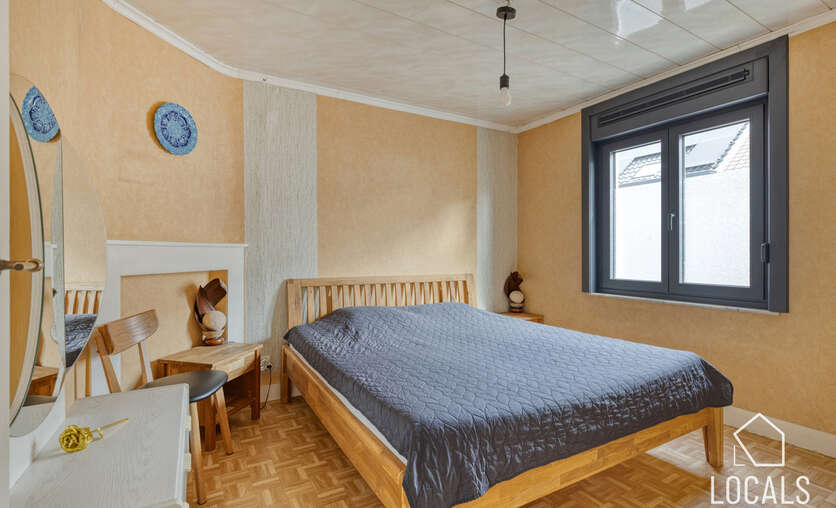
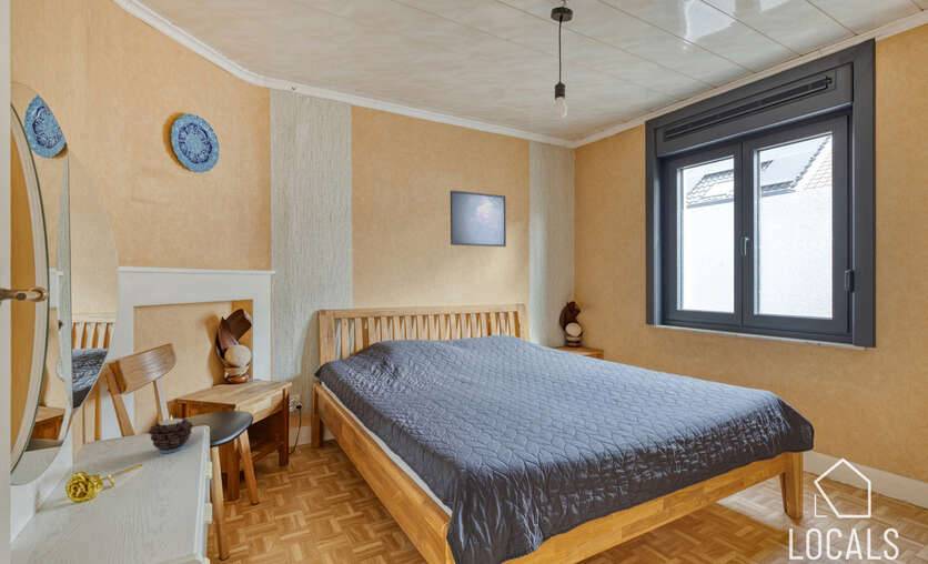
+ candle (171, 432)
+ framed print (478, 219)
